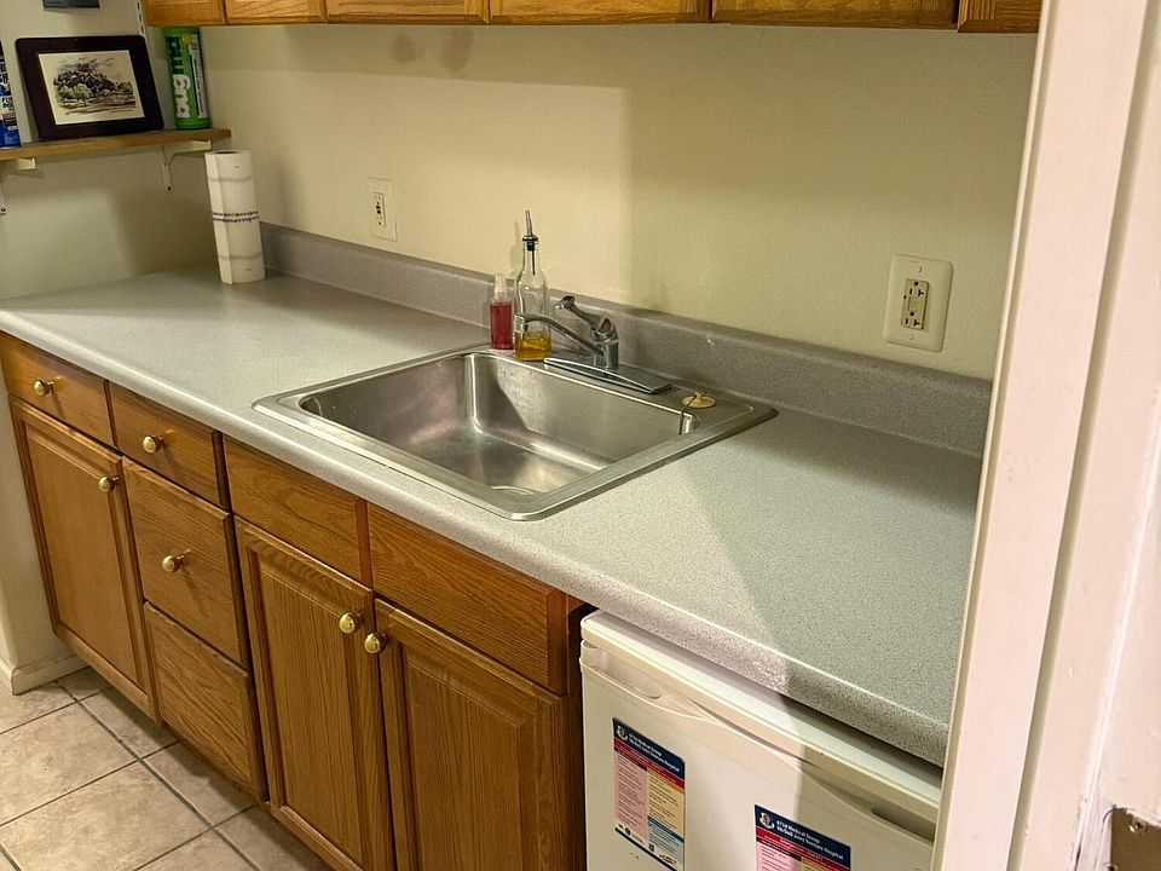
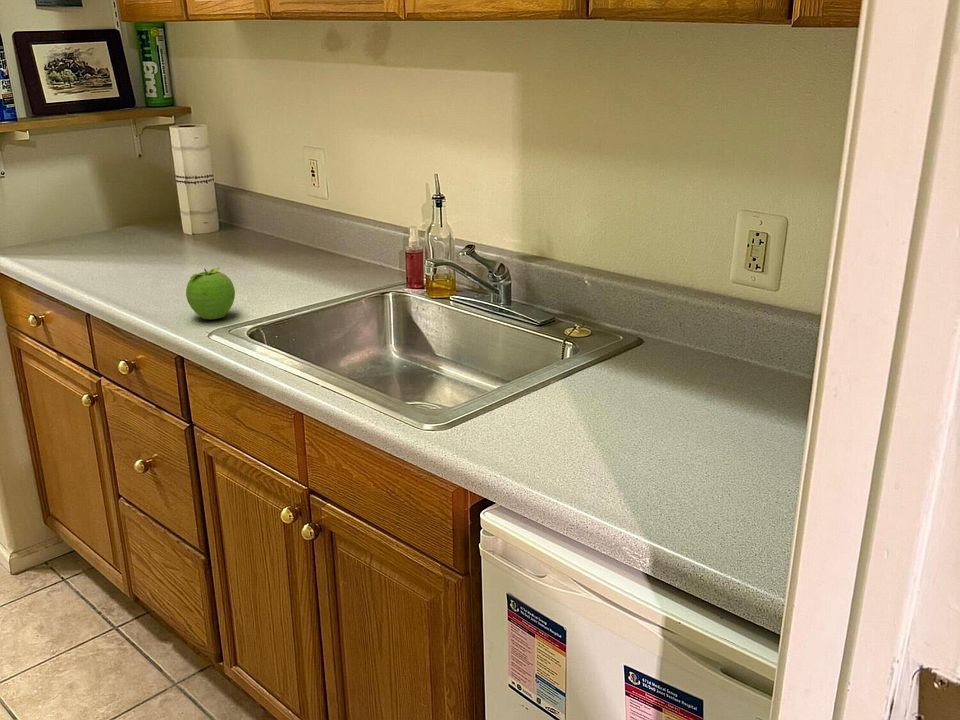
+ fruit (210, 292)
